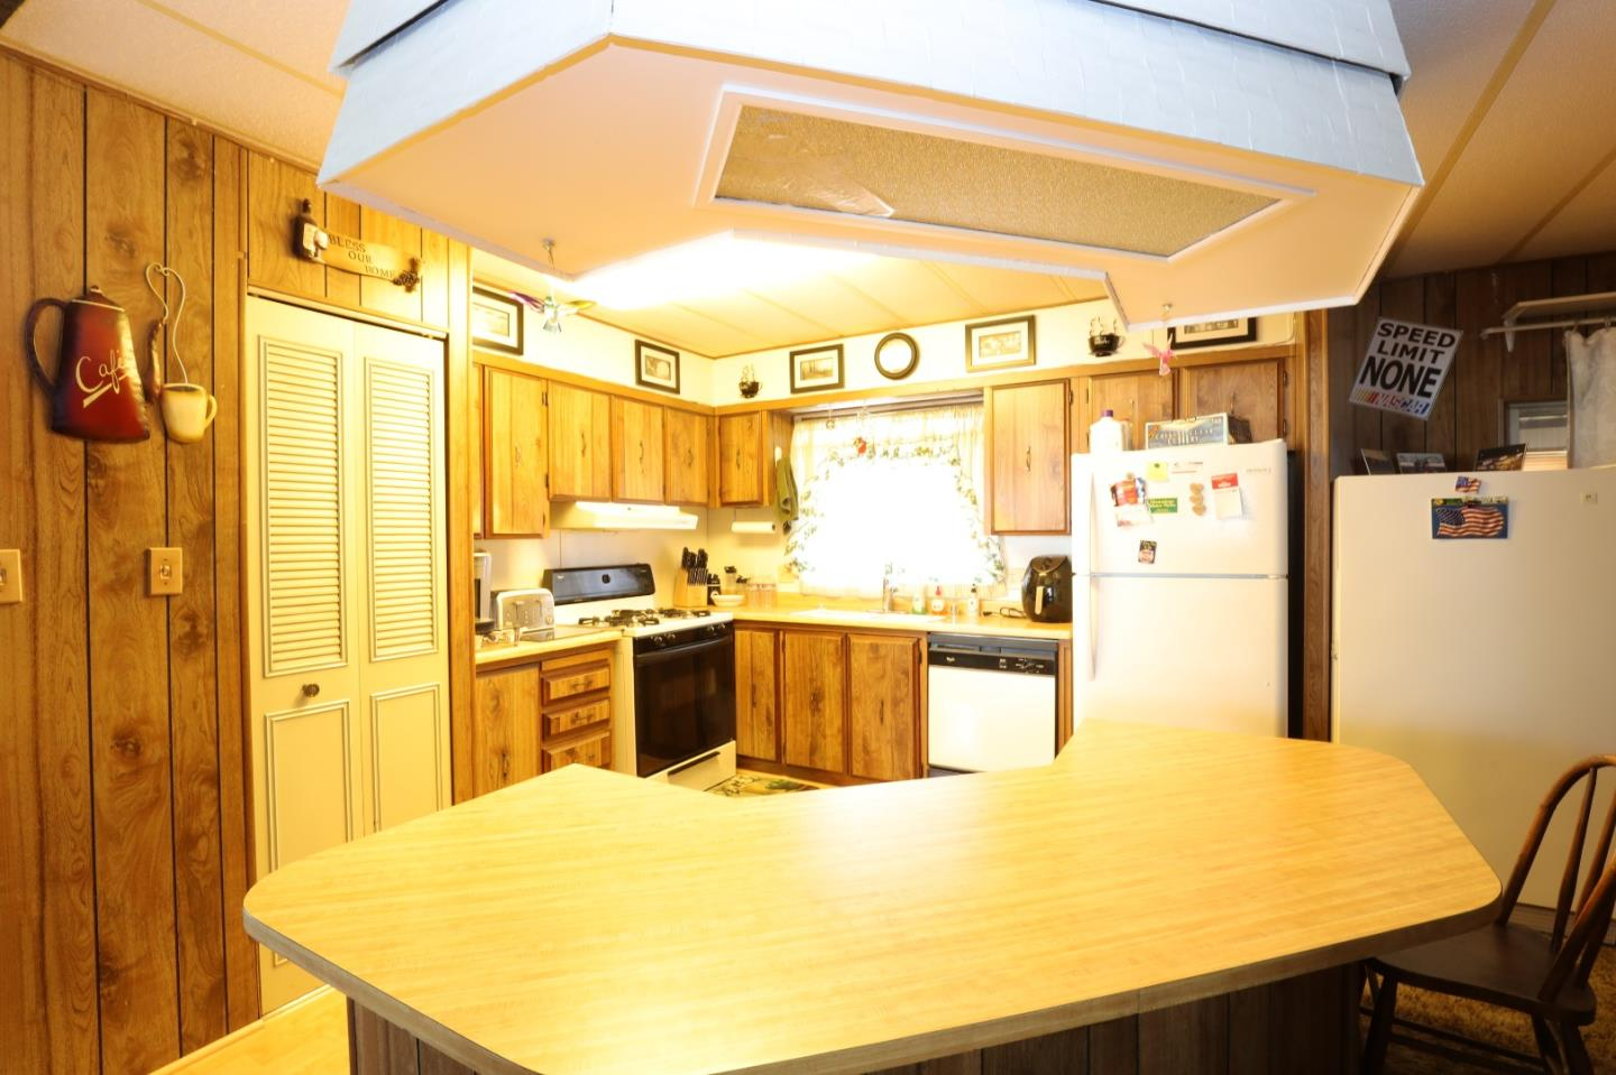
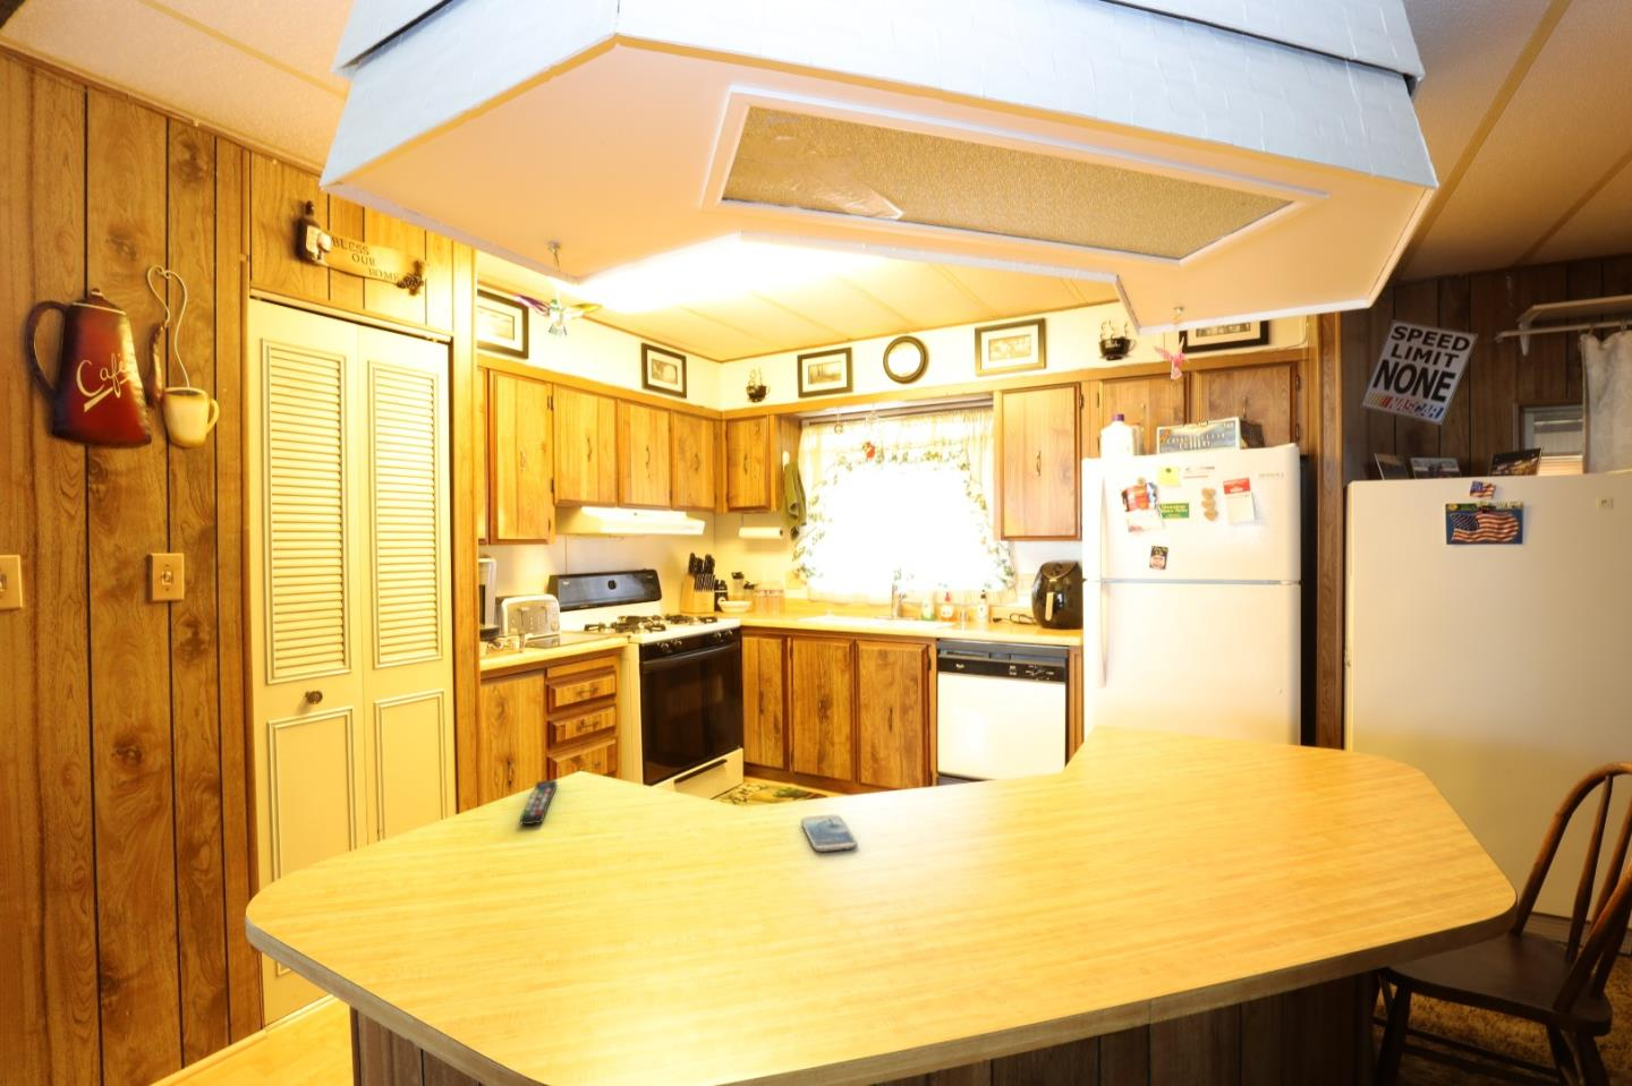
+ remote control (540, 801)
+ smartphone (827, 833)
